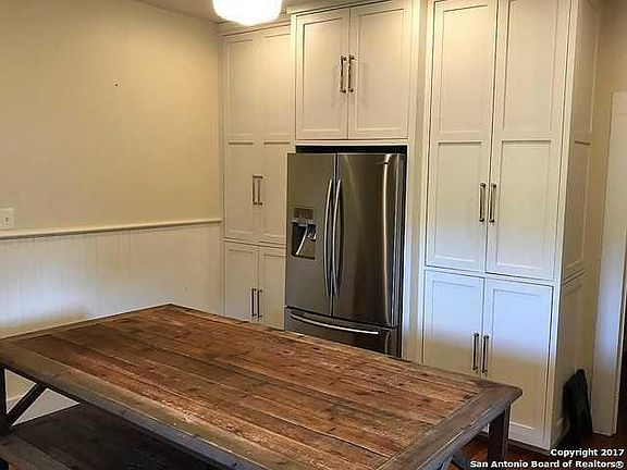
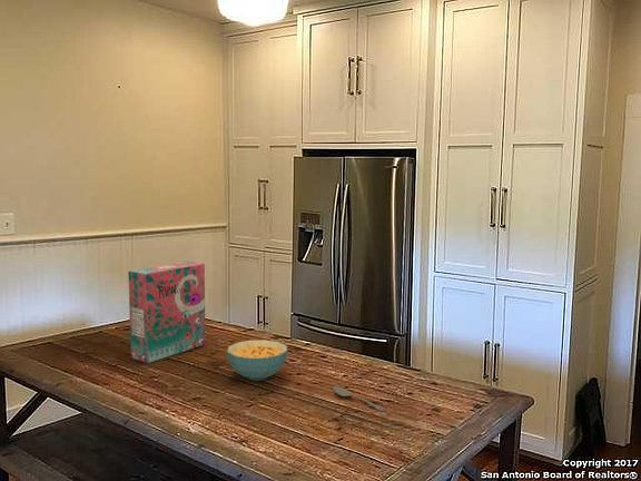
+ cereal bowl (257, 363)
+ cereal box (168, 310)
+ spoon (357, 396)
